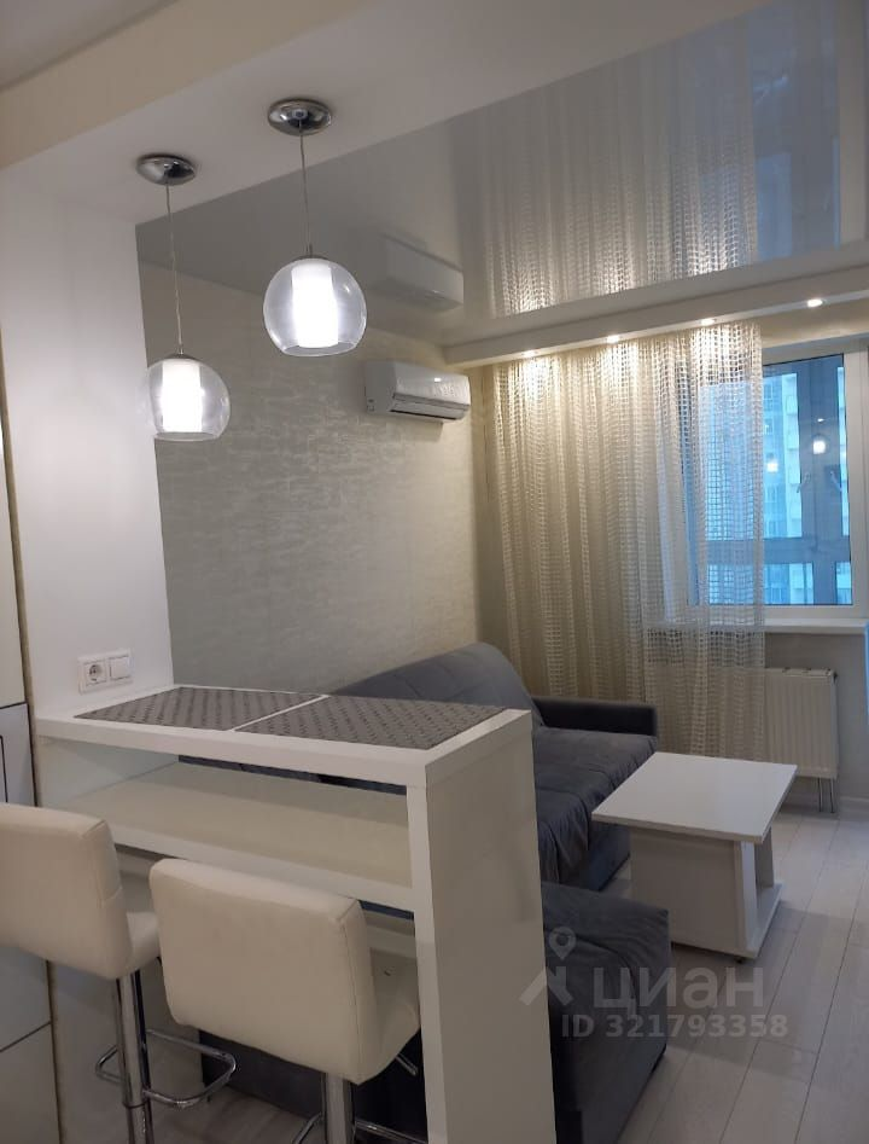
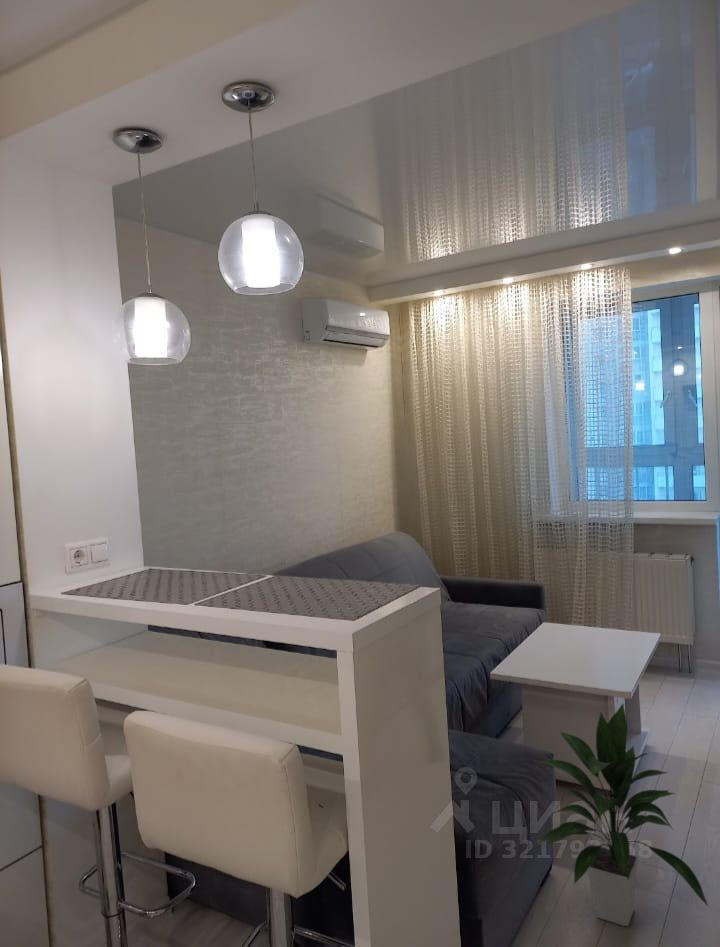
+ indoor plant (615, 819)
